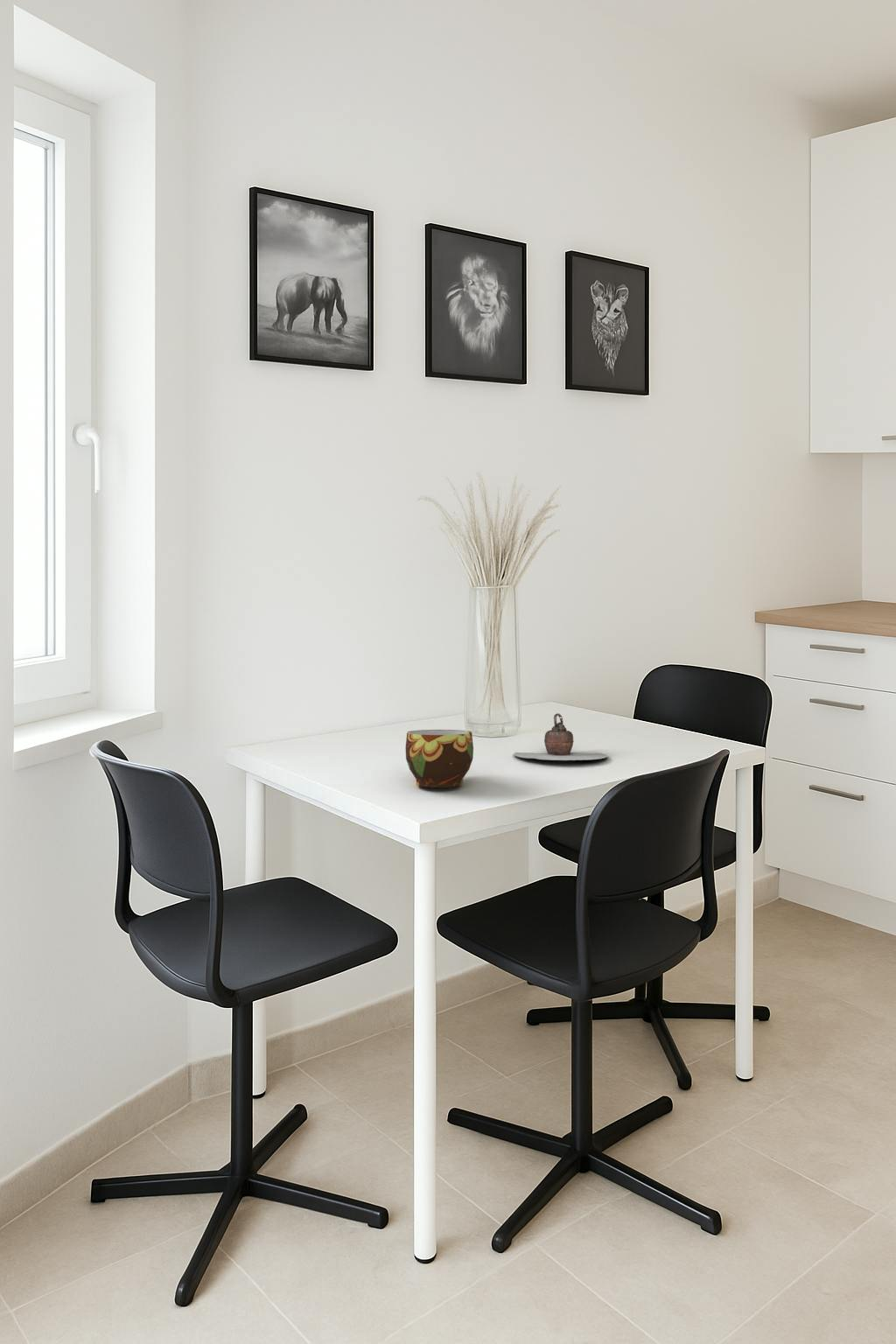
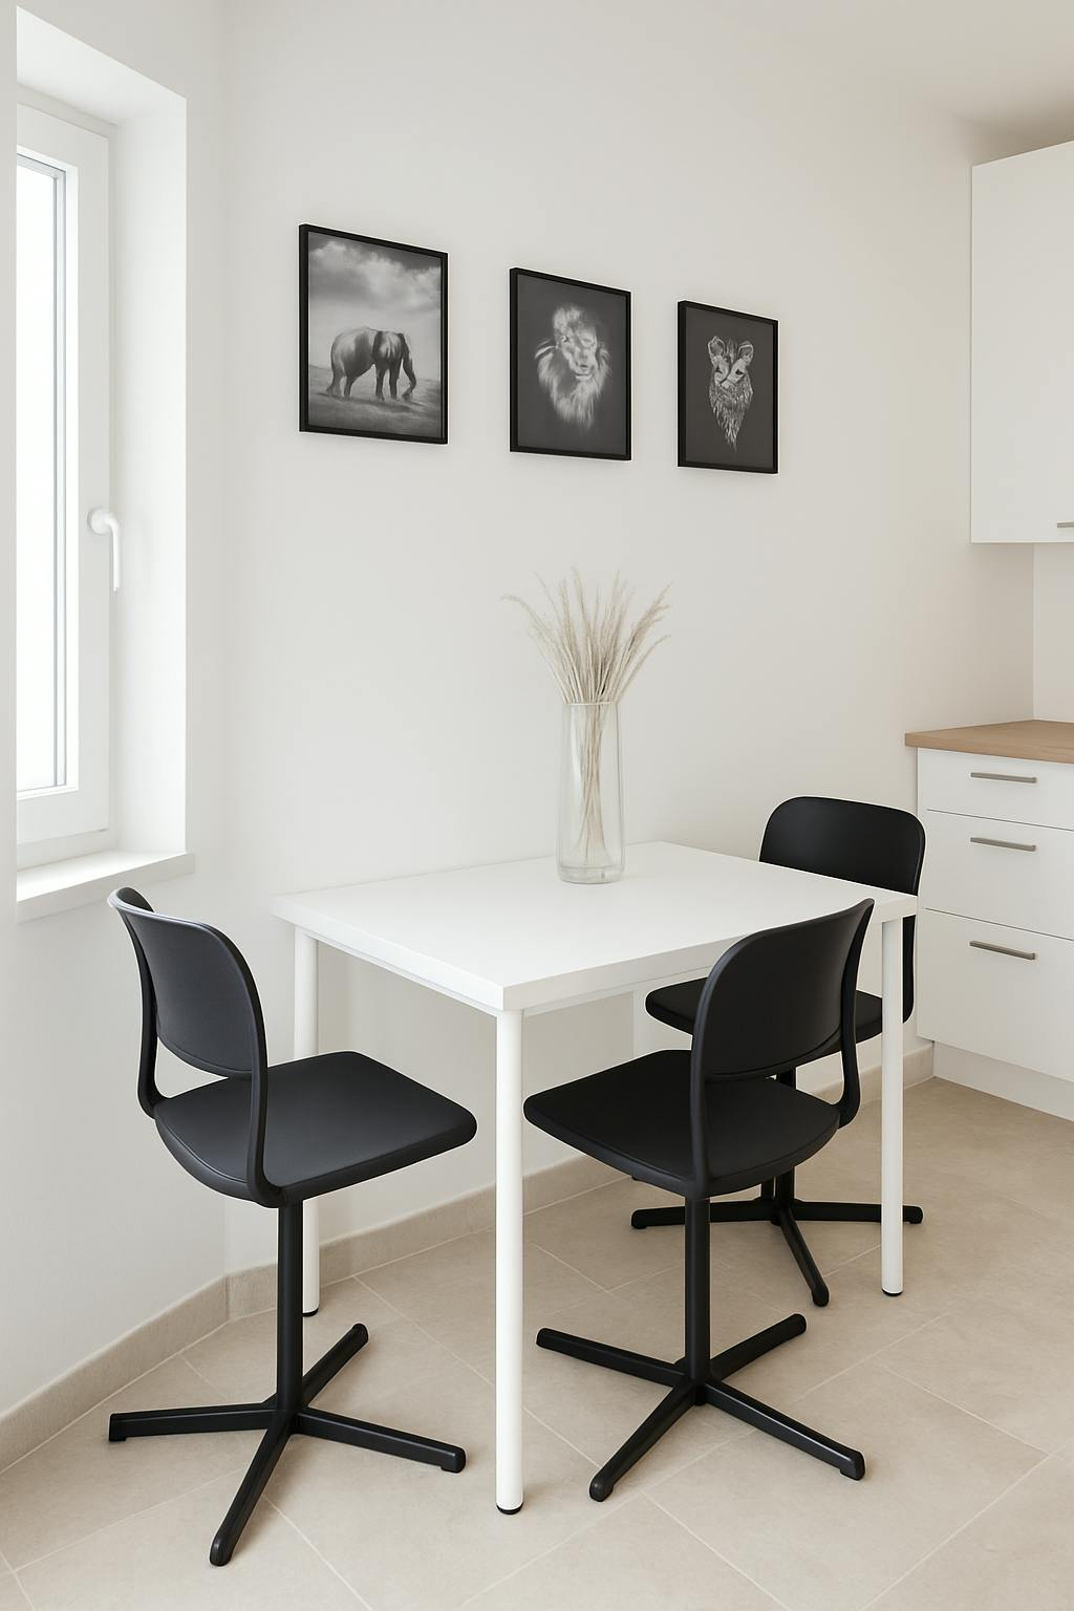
- teapot (560, 734)
- cup (438, 758)
